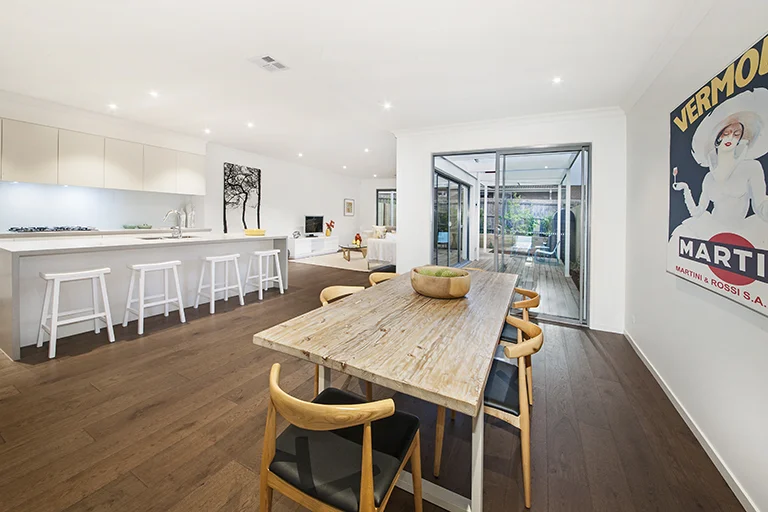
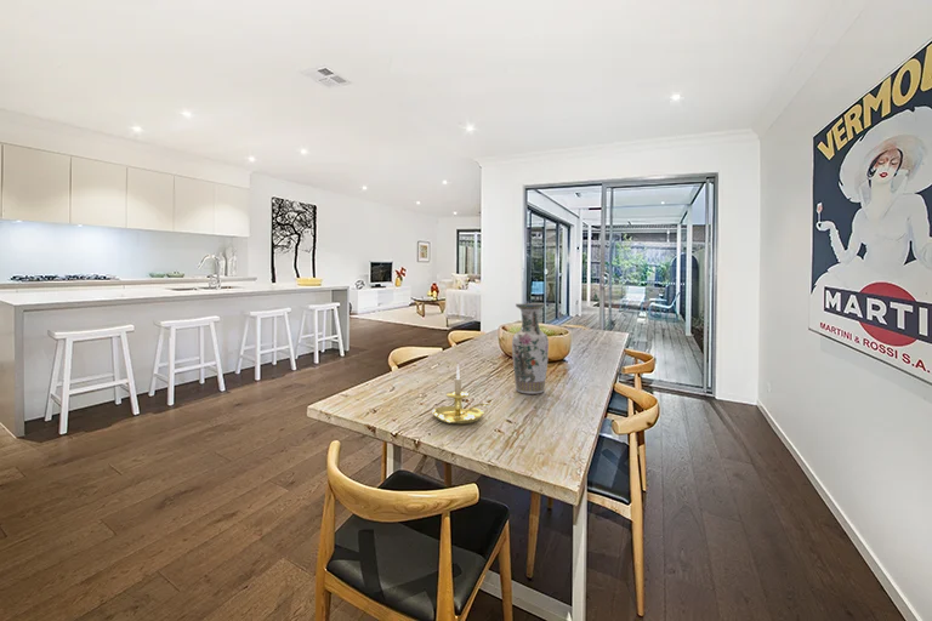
+ candle holder (461, 392)
+ vase (529, 347)
